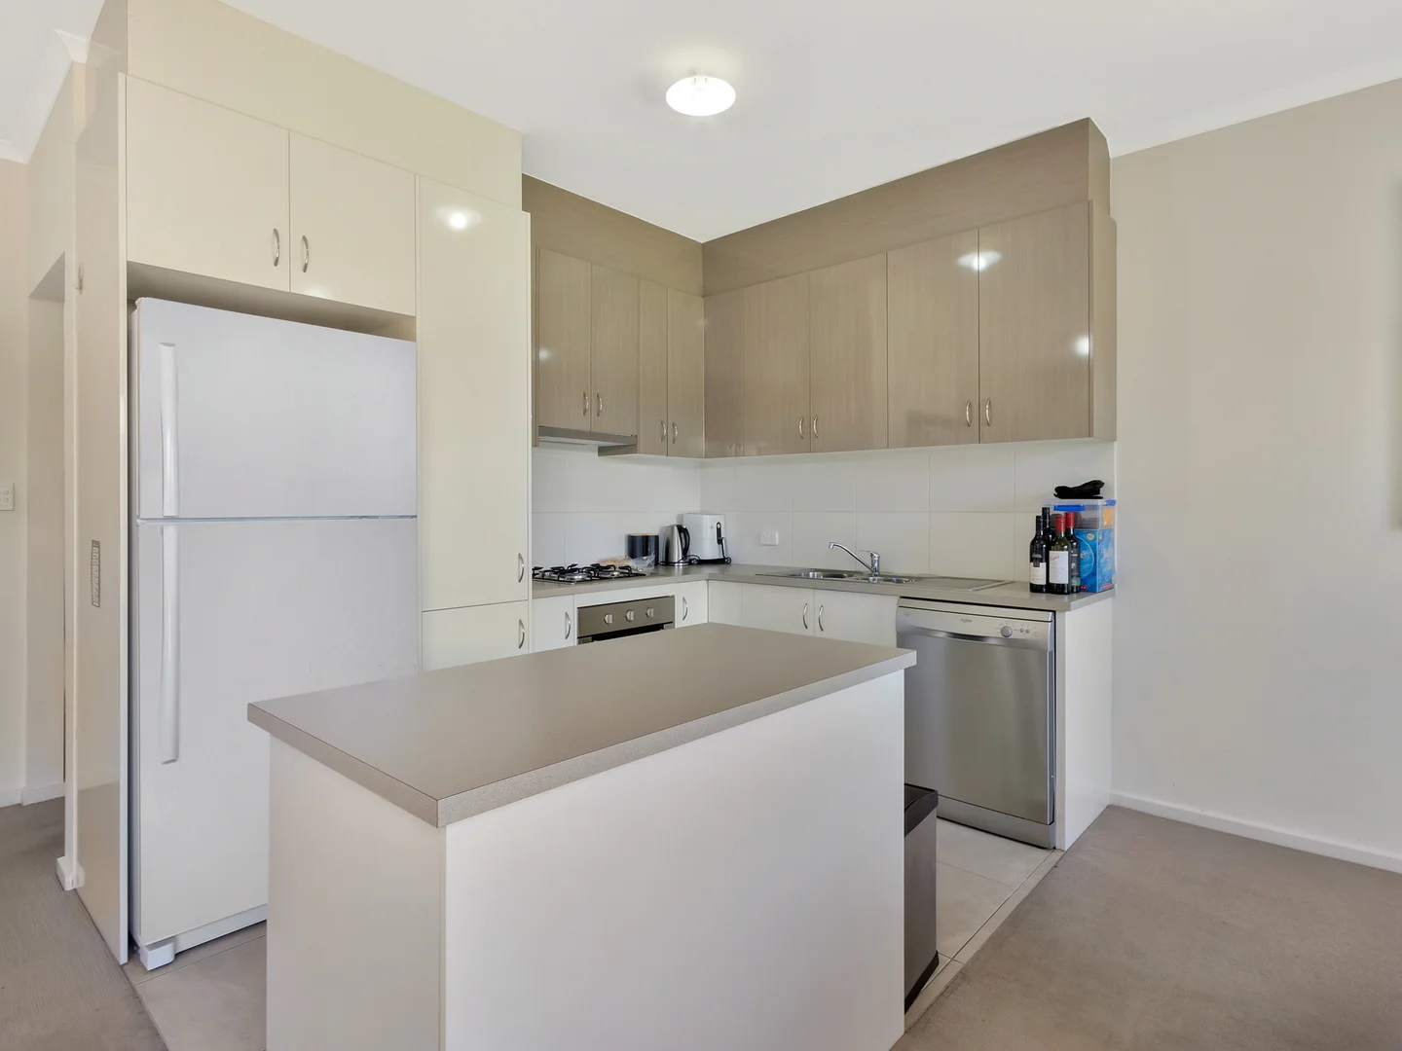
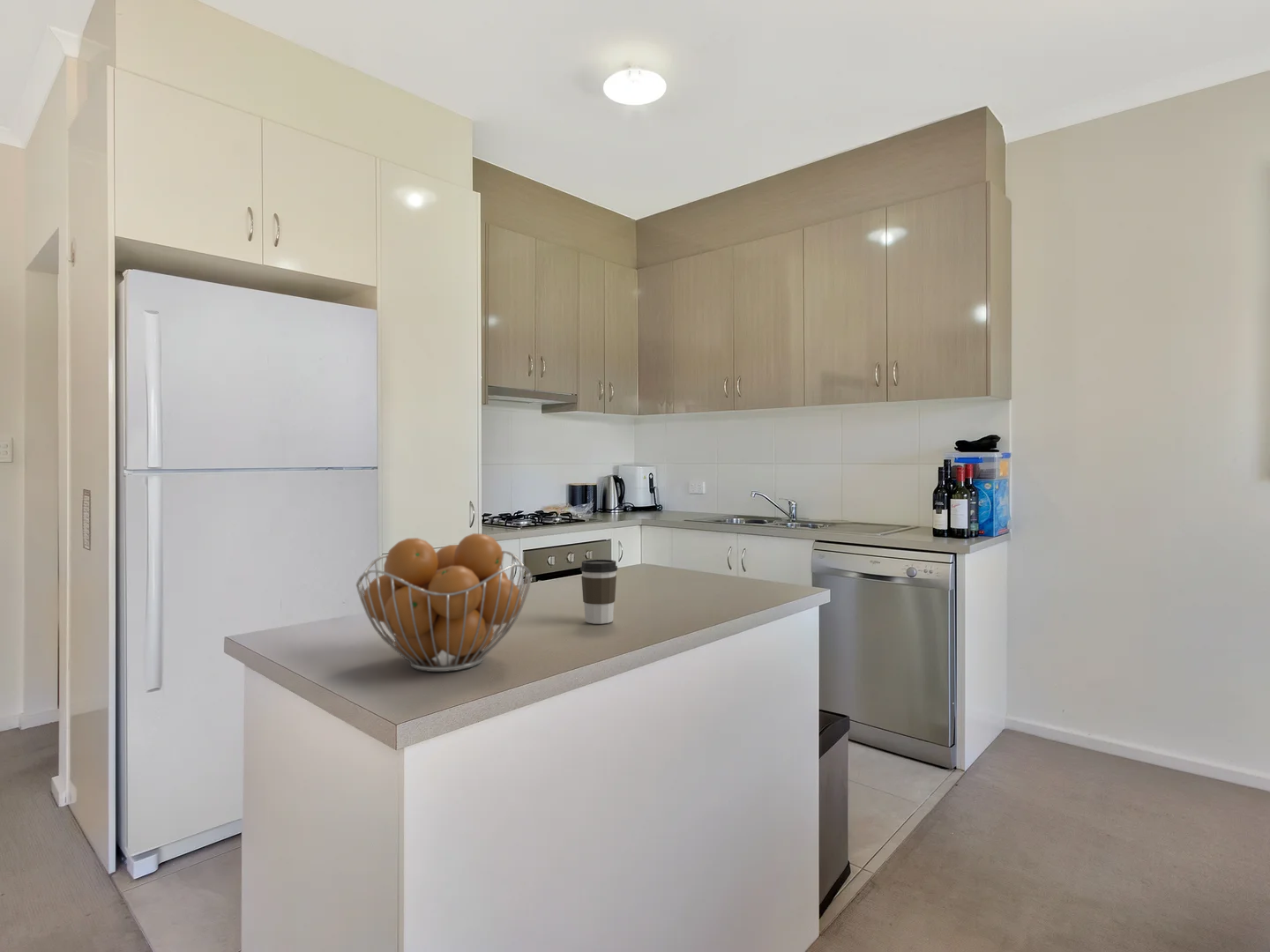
+ coffee cup (599, 591)
+ fruit basket (447, 598)
